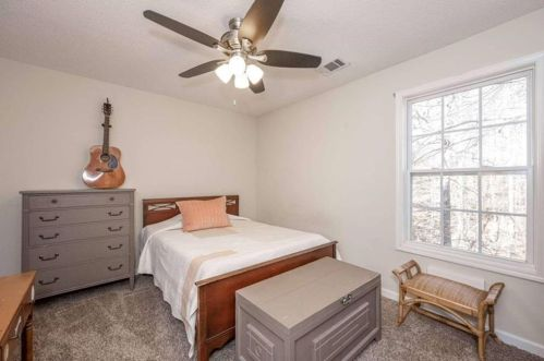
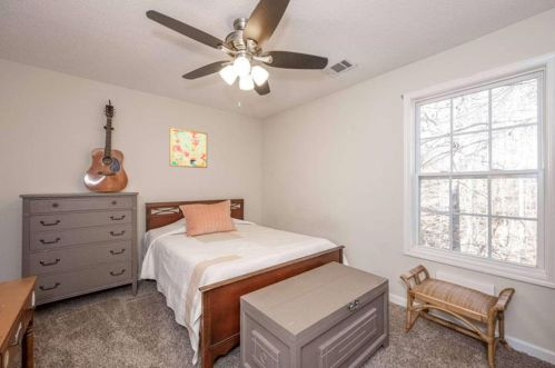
+ wall art (189, 149)
